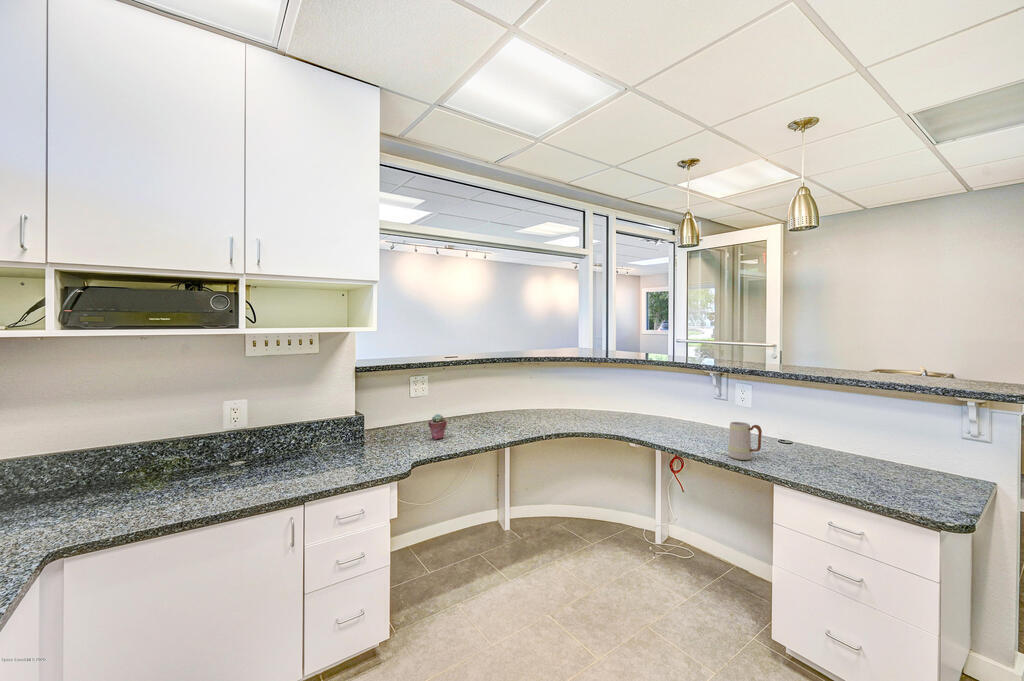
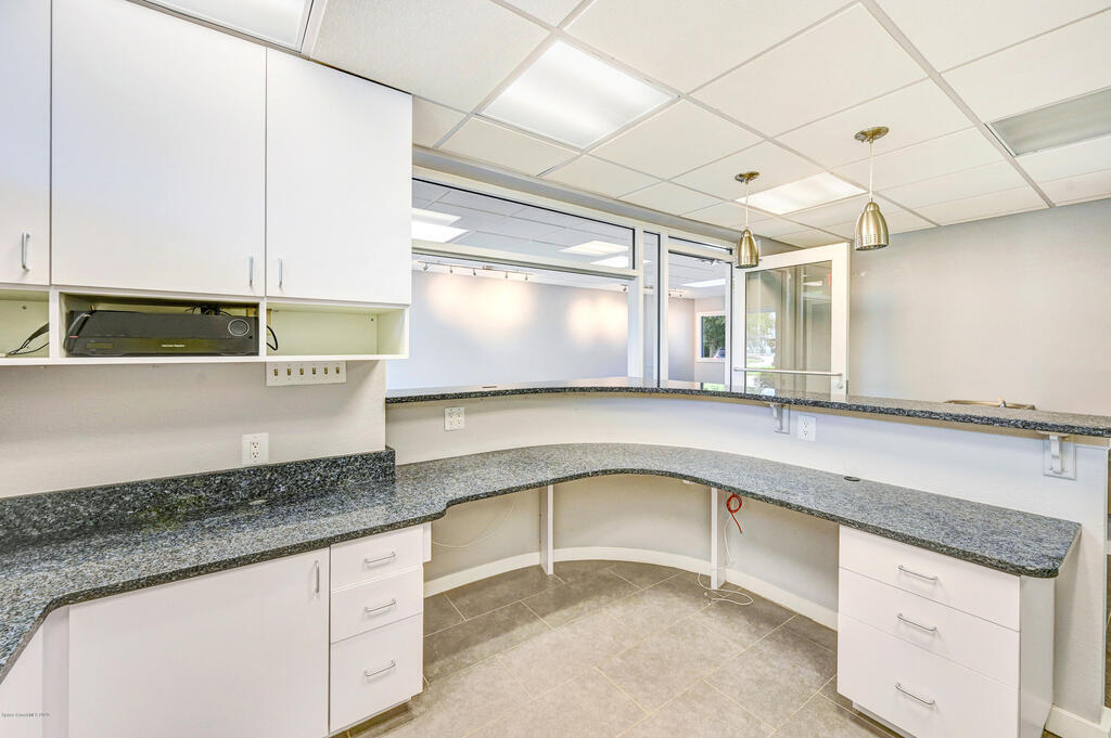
- mug (744, 440)
- potted succulent (437, 425)
